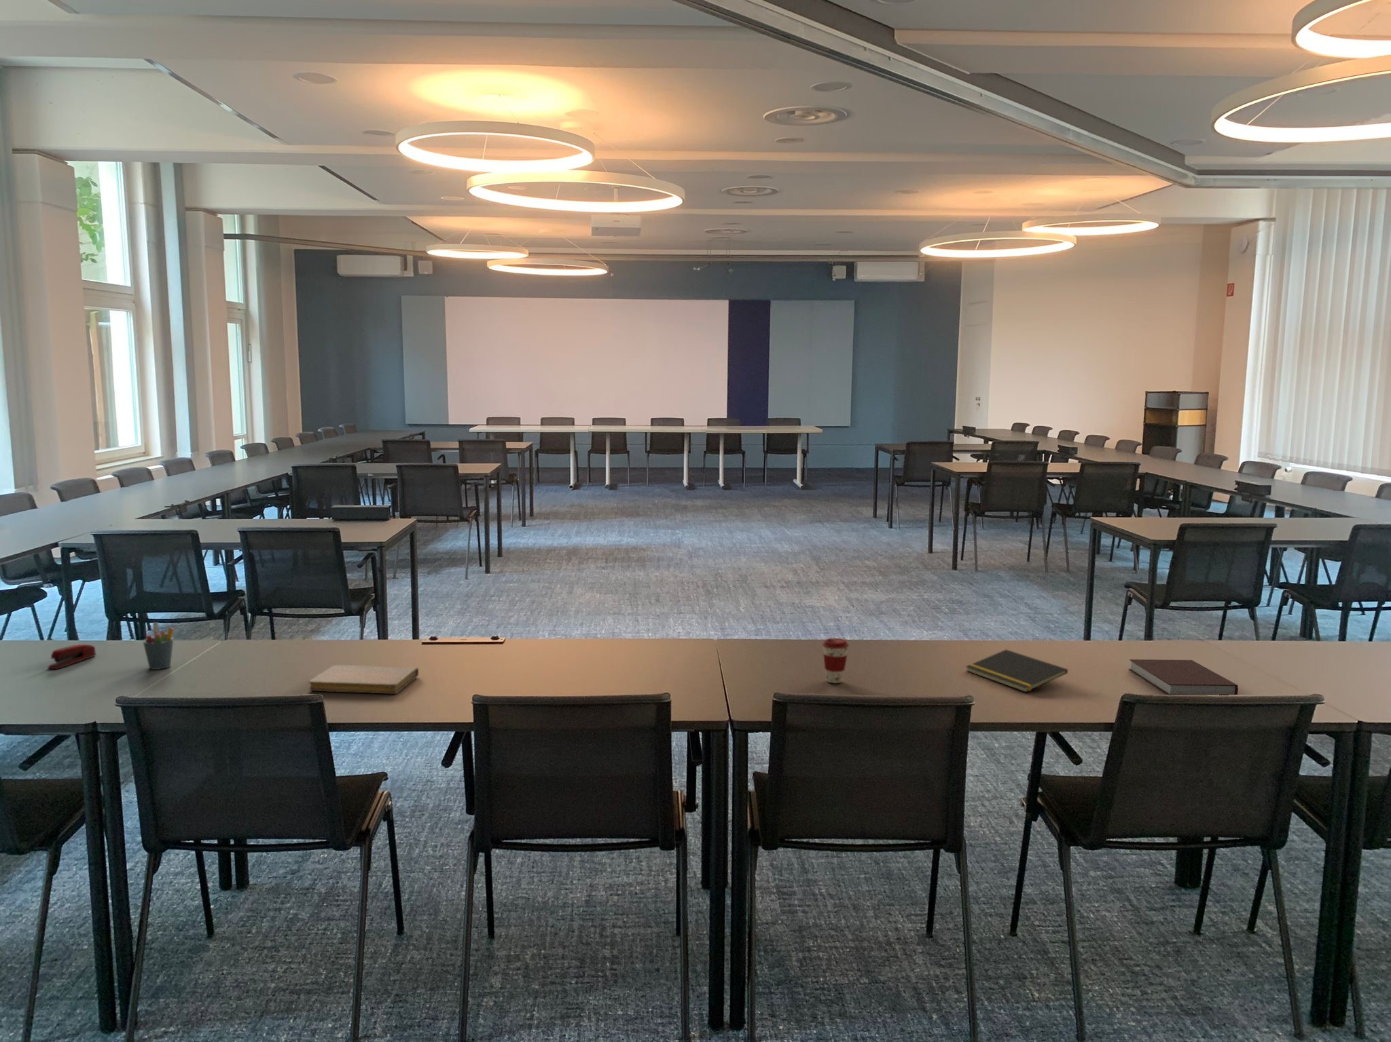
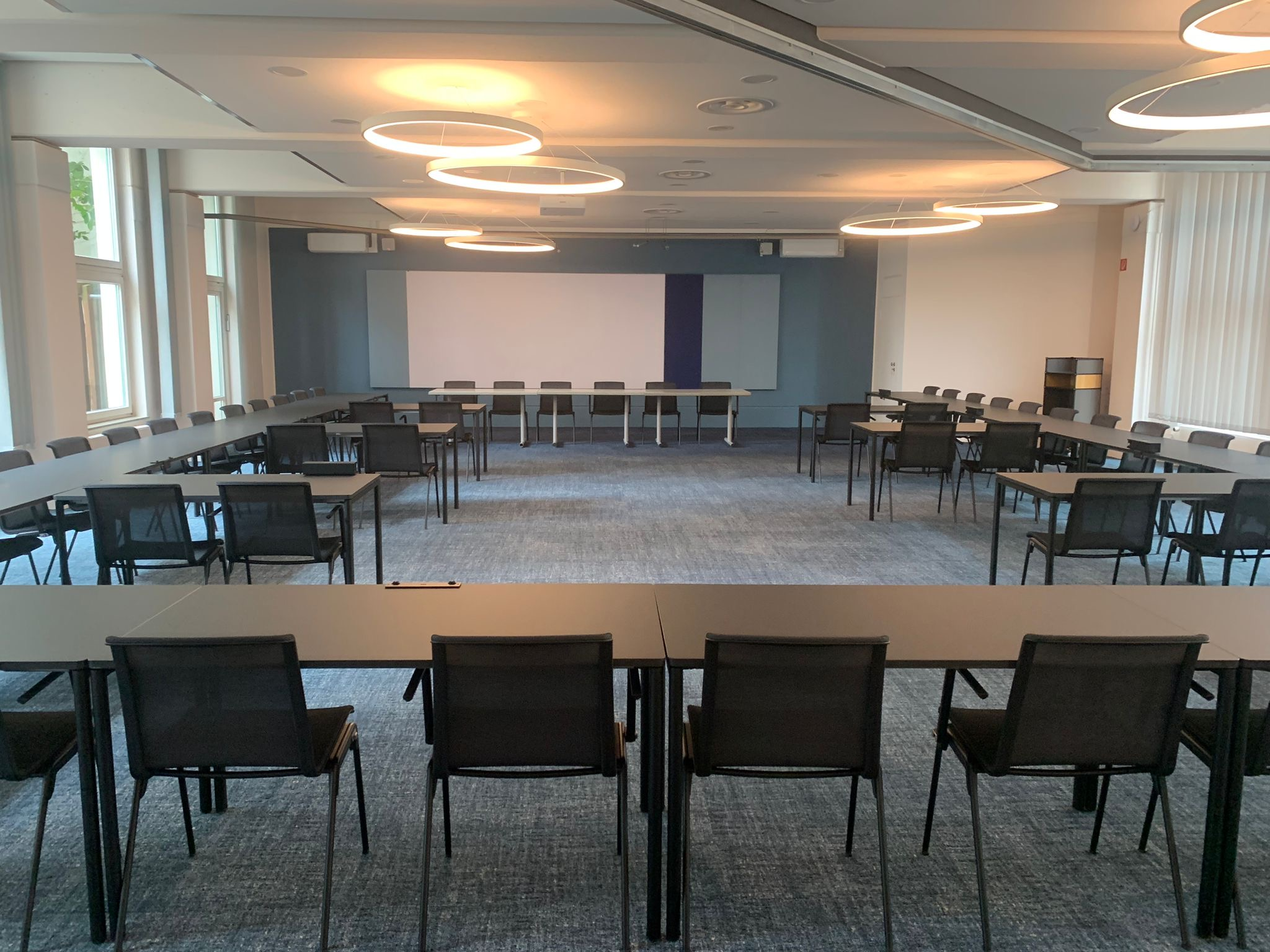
- coffee cup (835, 660)
- notebook (1181, 676)
- notebook (365, 679)
- notepad (1015, 670)
- stapler (72, 653)
- pen holder (159, 646)
